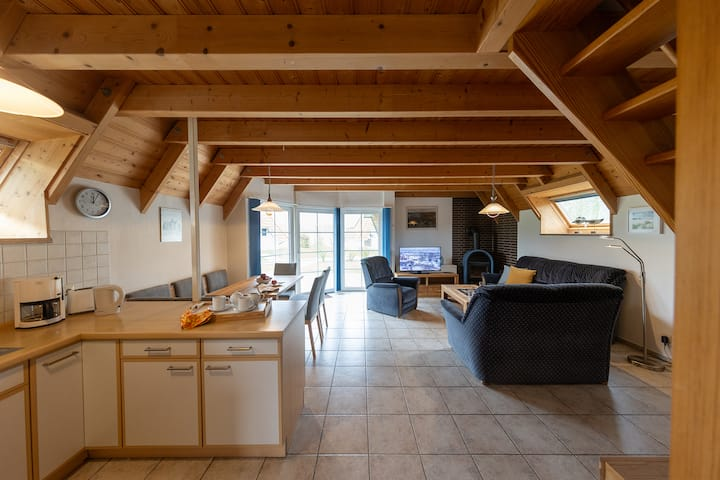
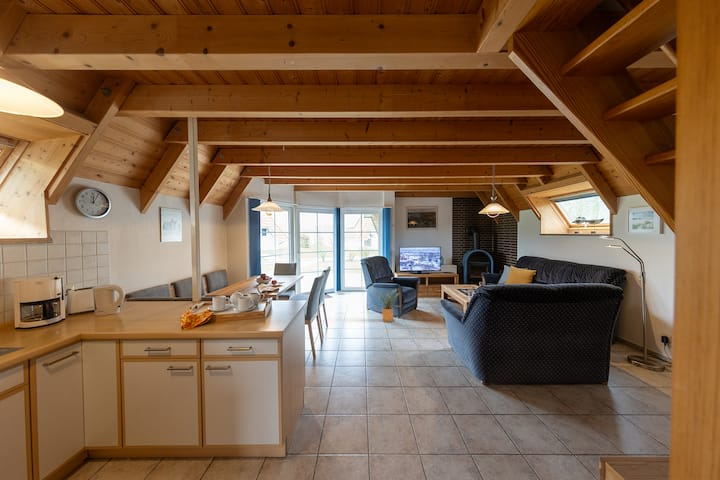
+ house plant (388, 304)
